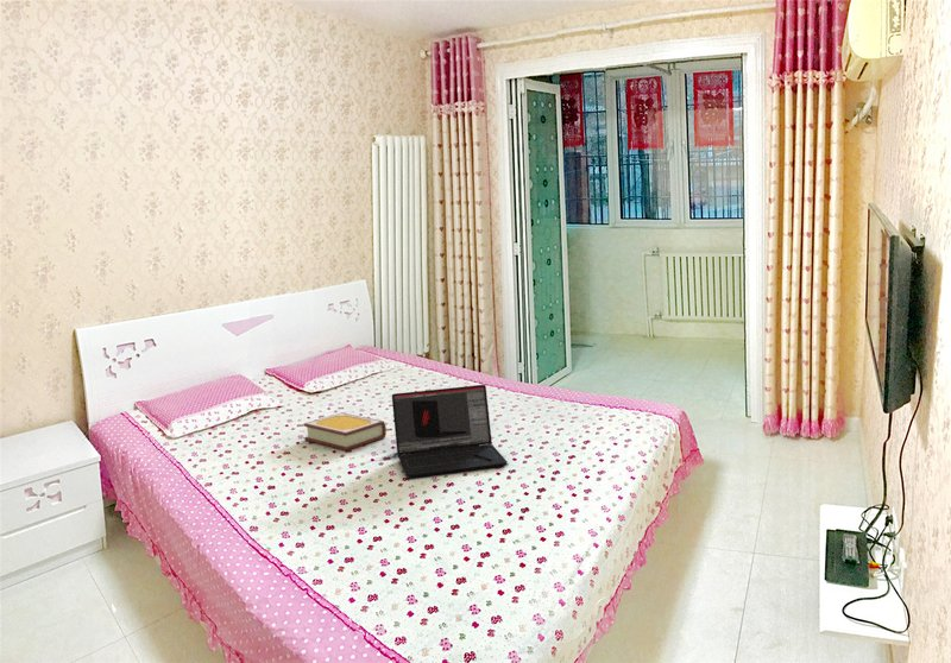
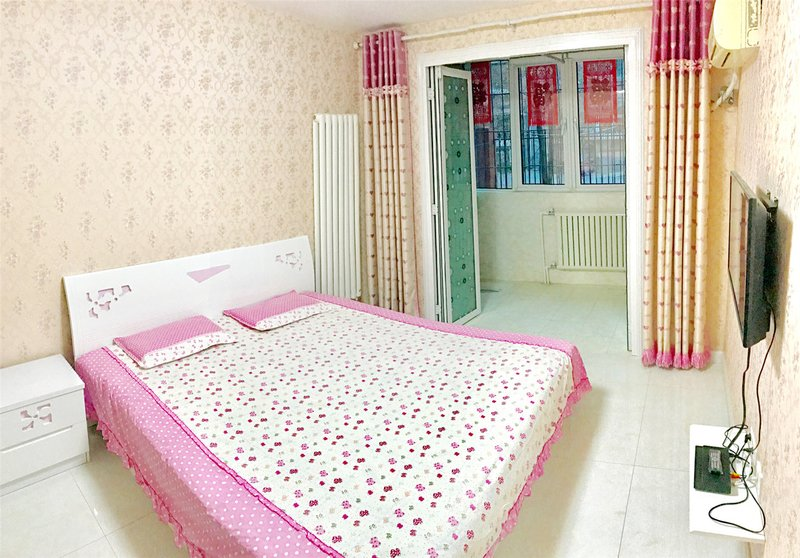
- book (345, 430)
- laptop (448, 429)
